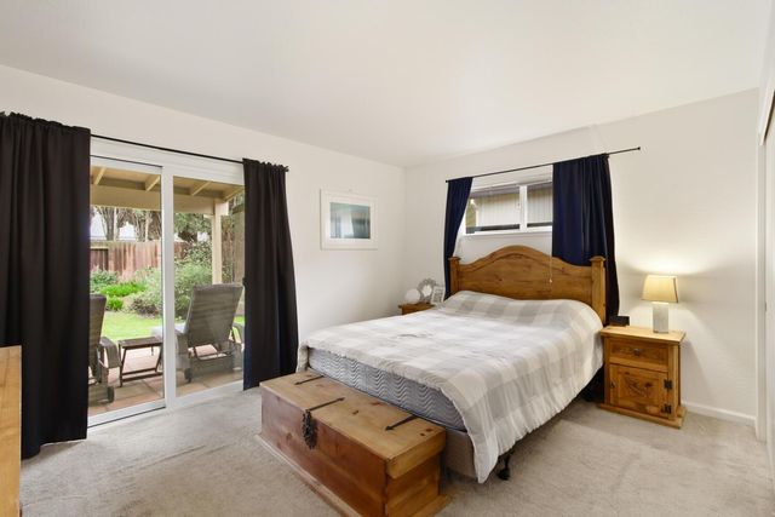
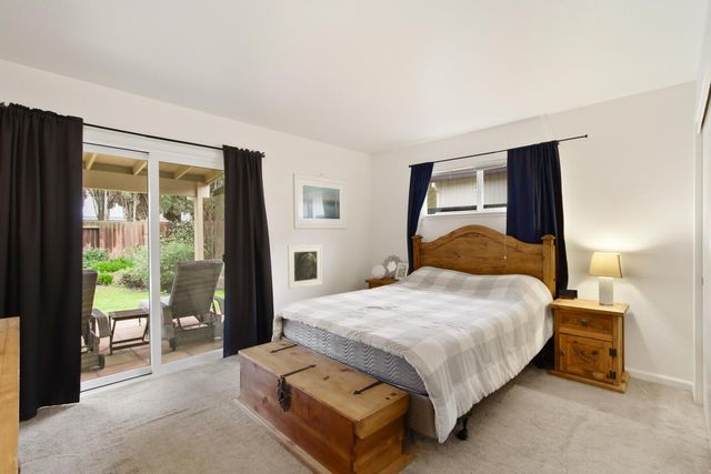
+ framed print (306, 265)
